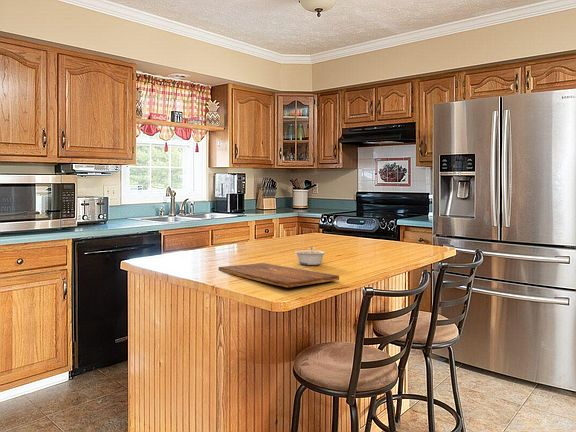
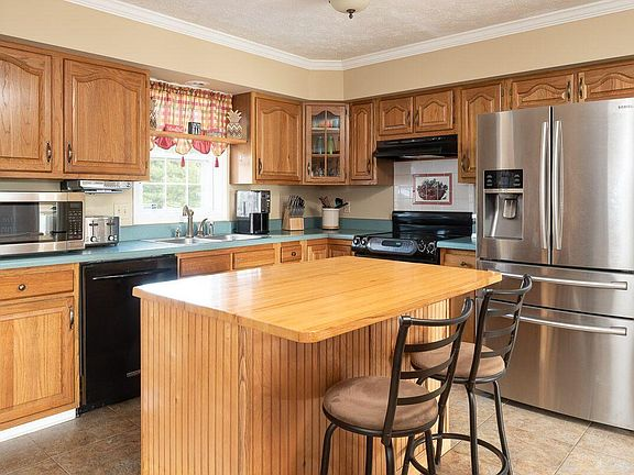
- legume (309, 256)
- cutting board (273, 273)
